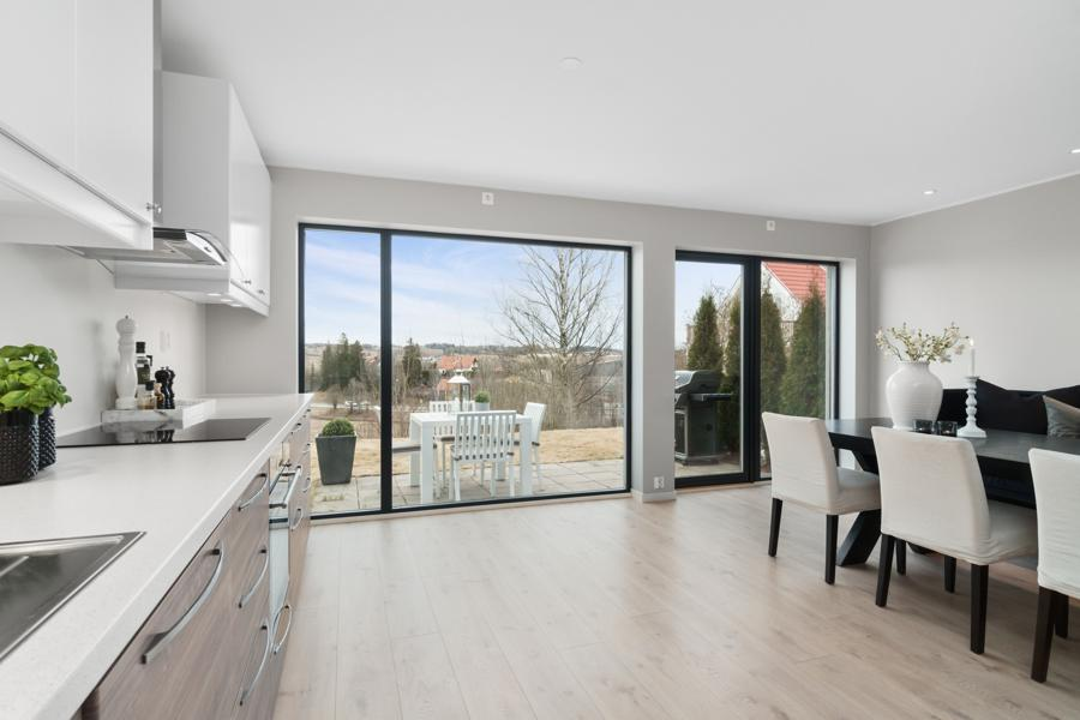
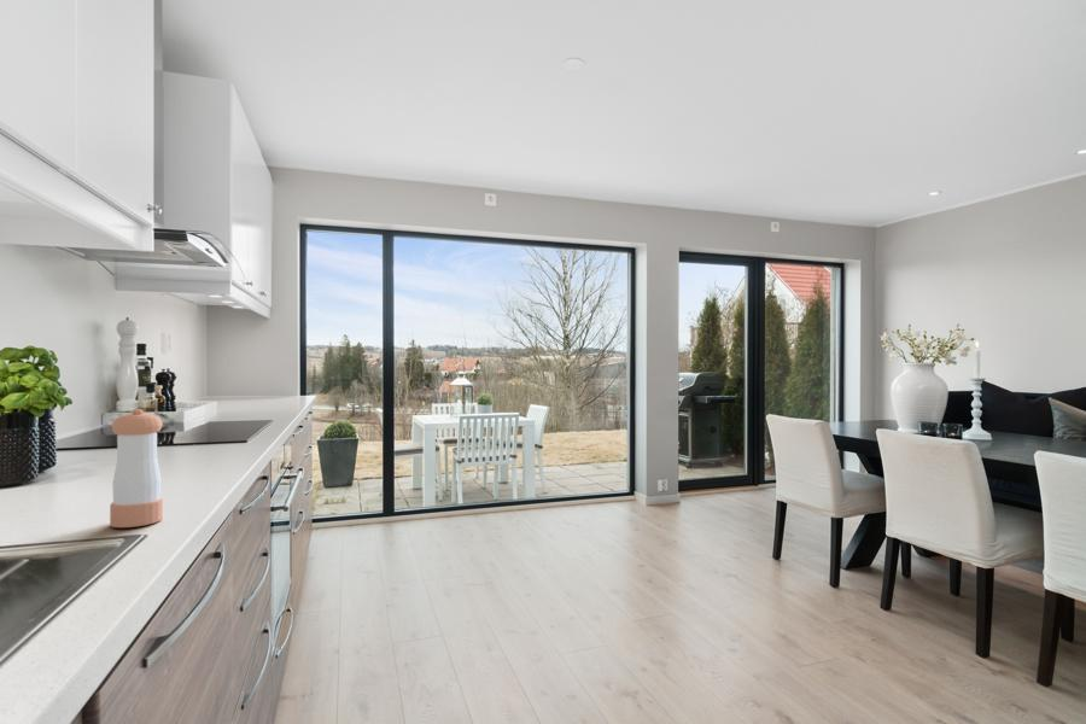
+ pepper shaker (136, 465)
